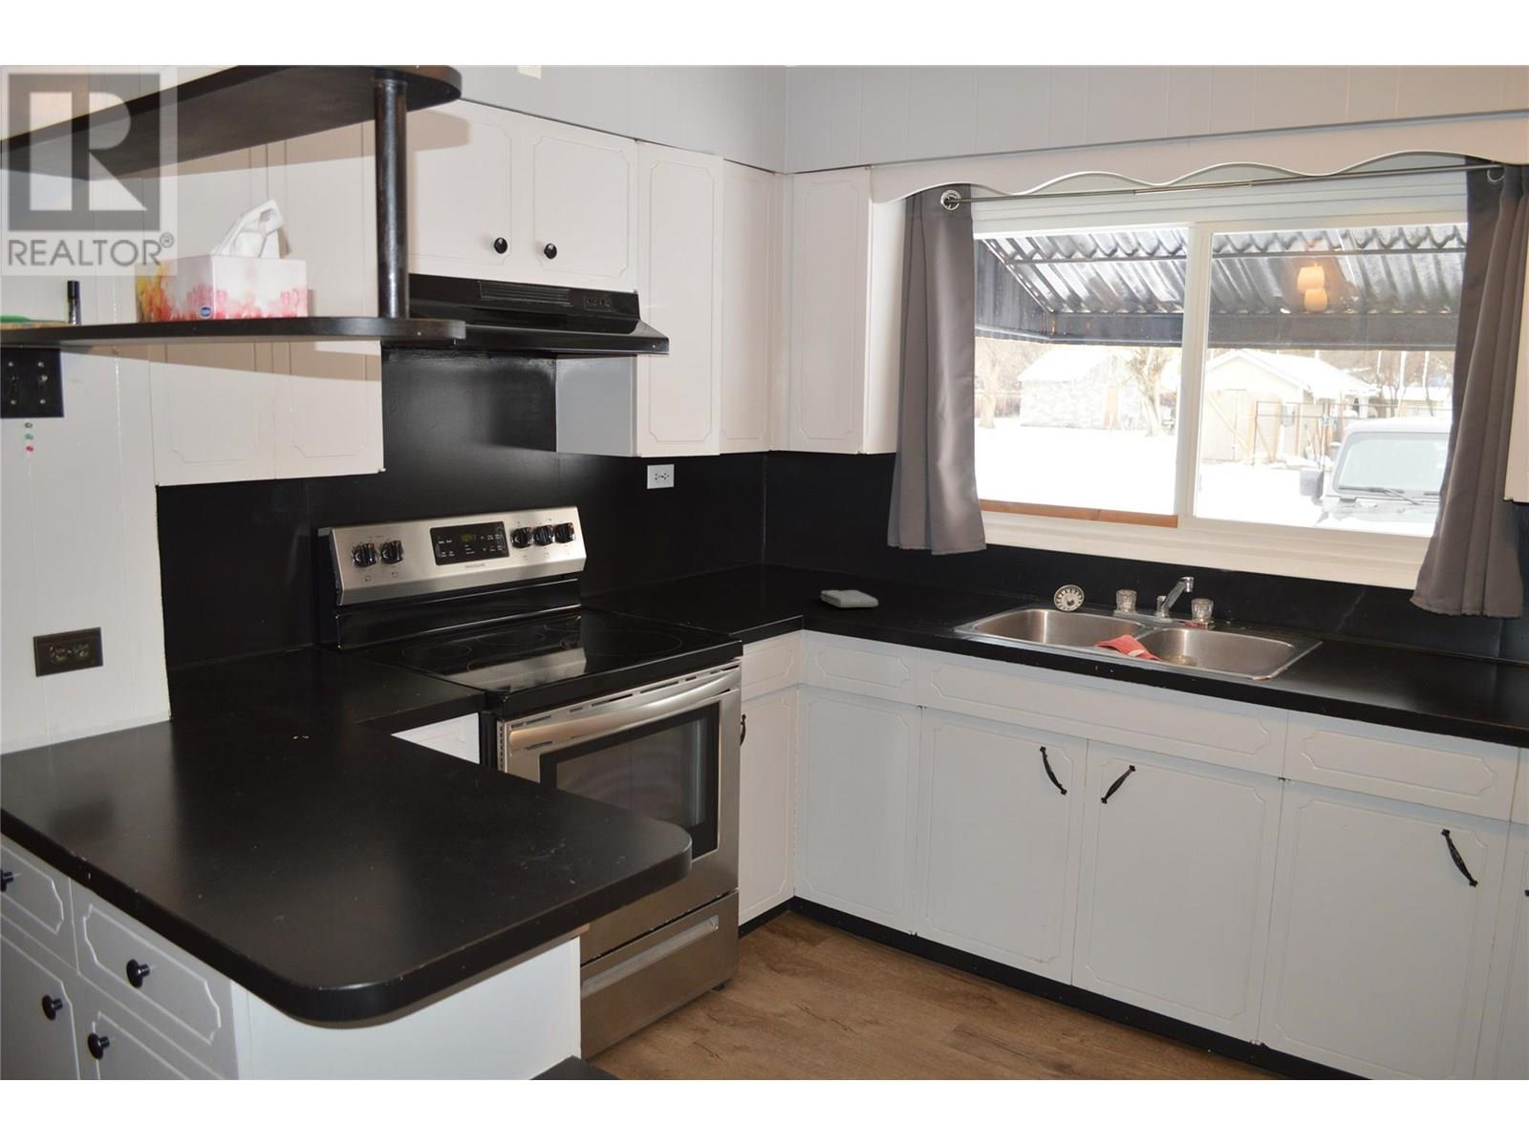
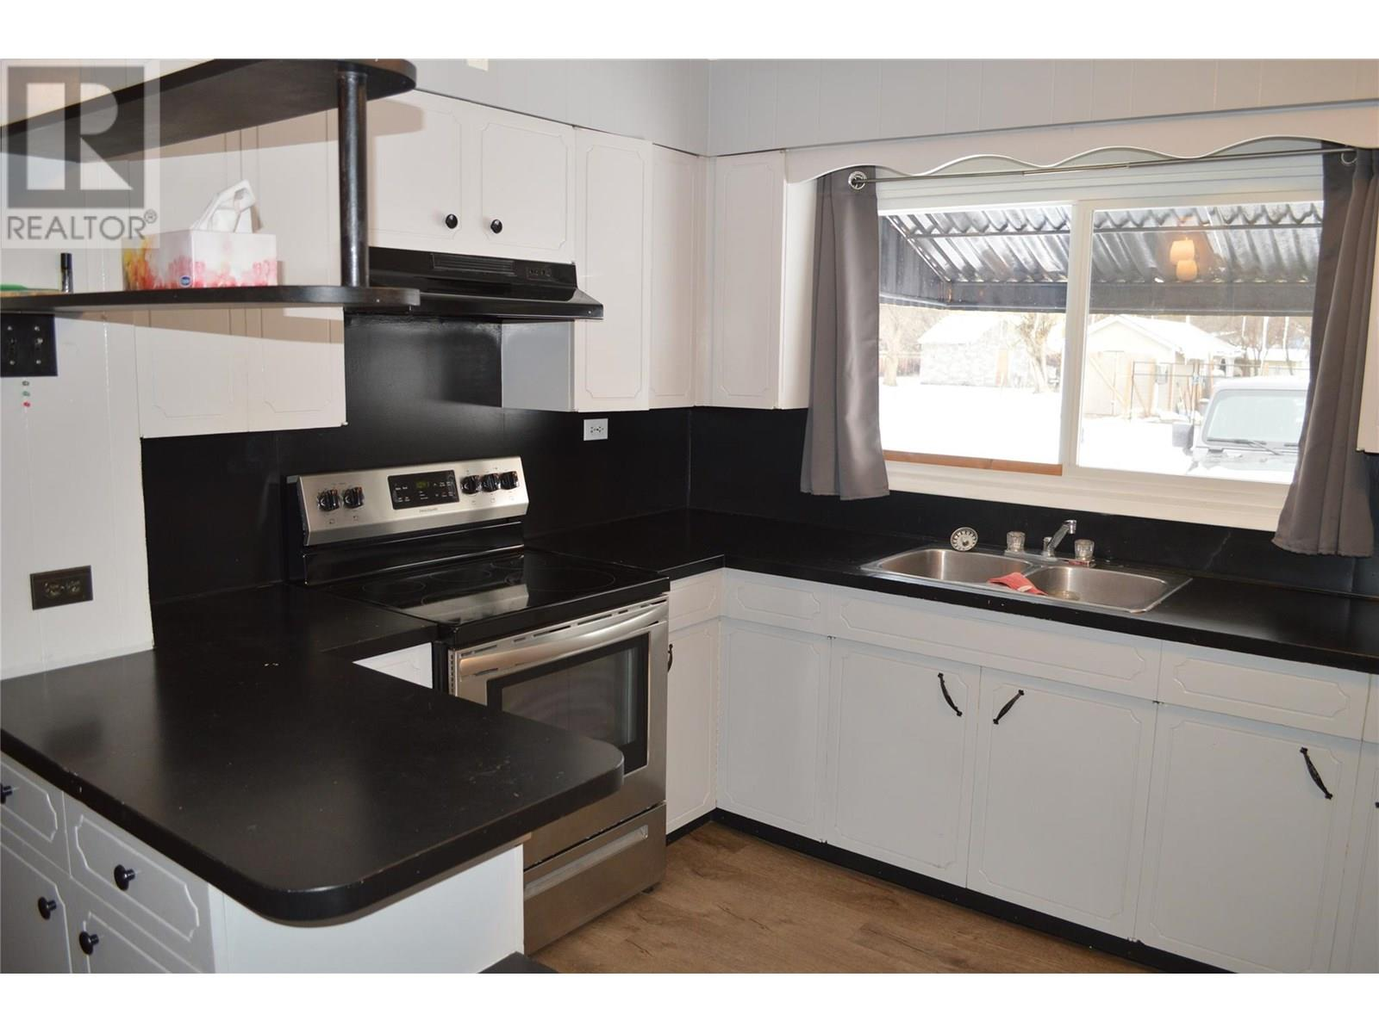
- washcloth (848, 598)
